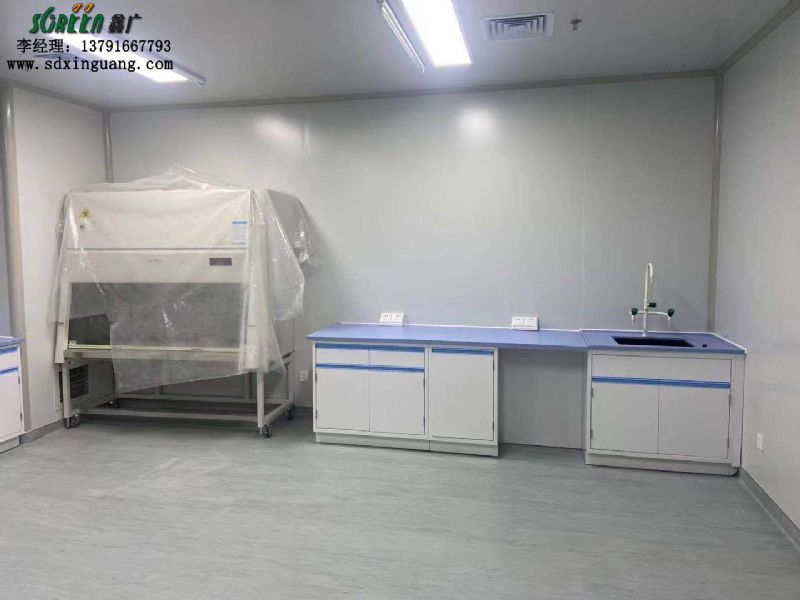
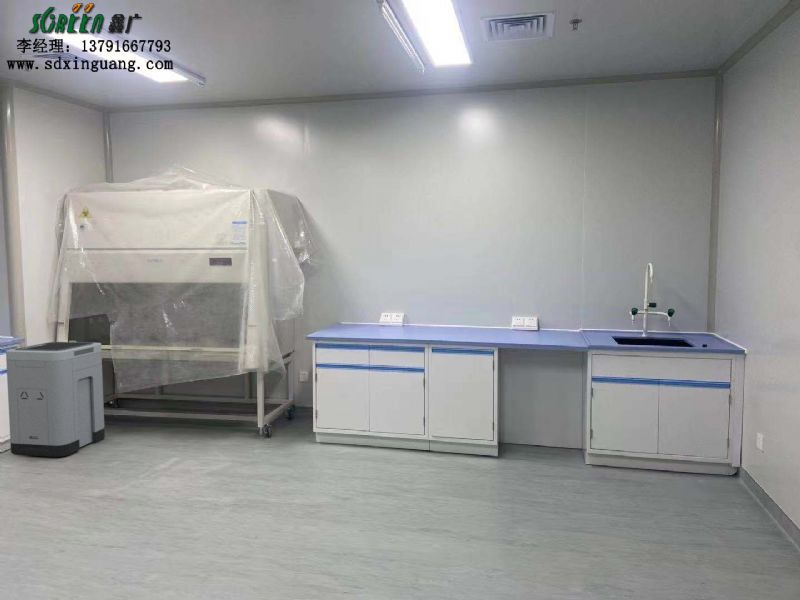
+ trash can (57, 396)
